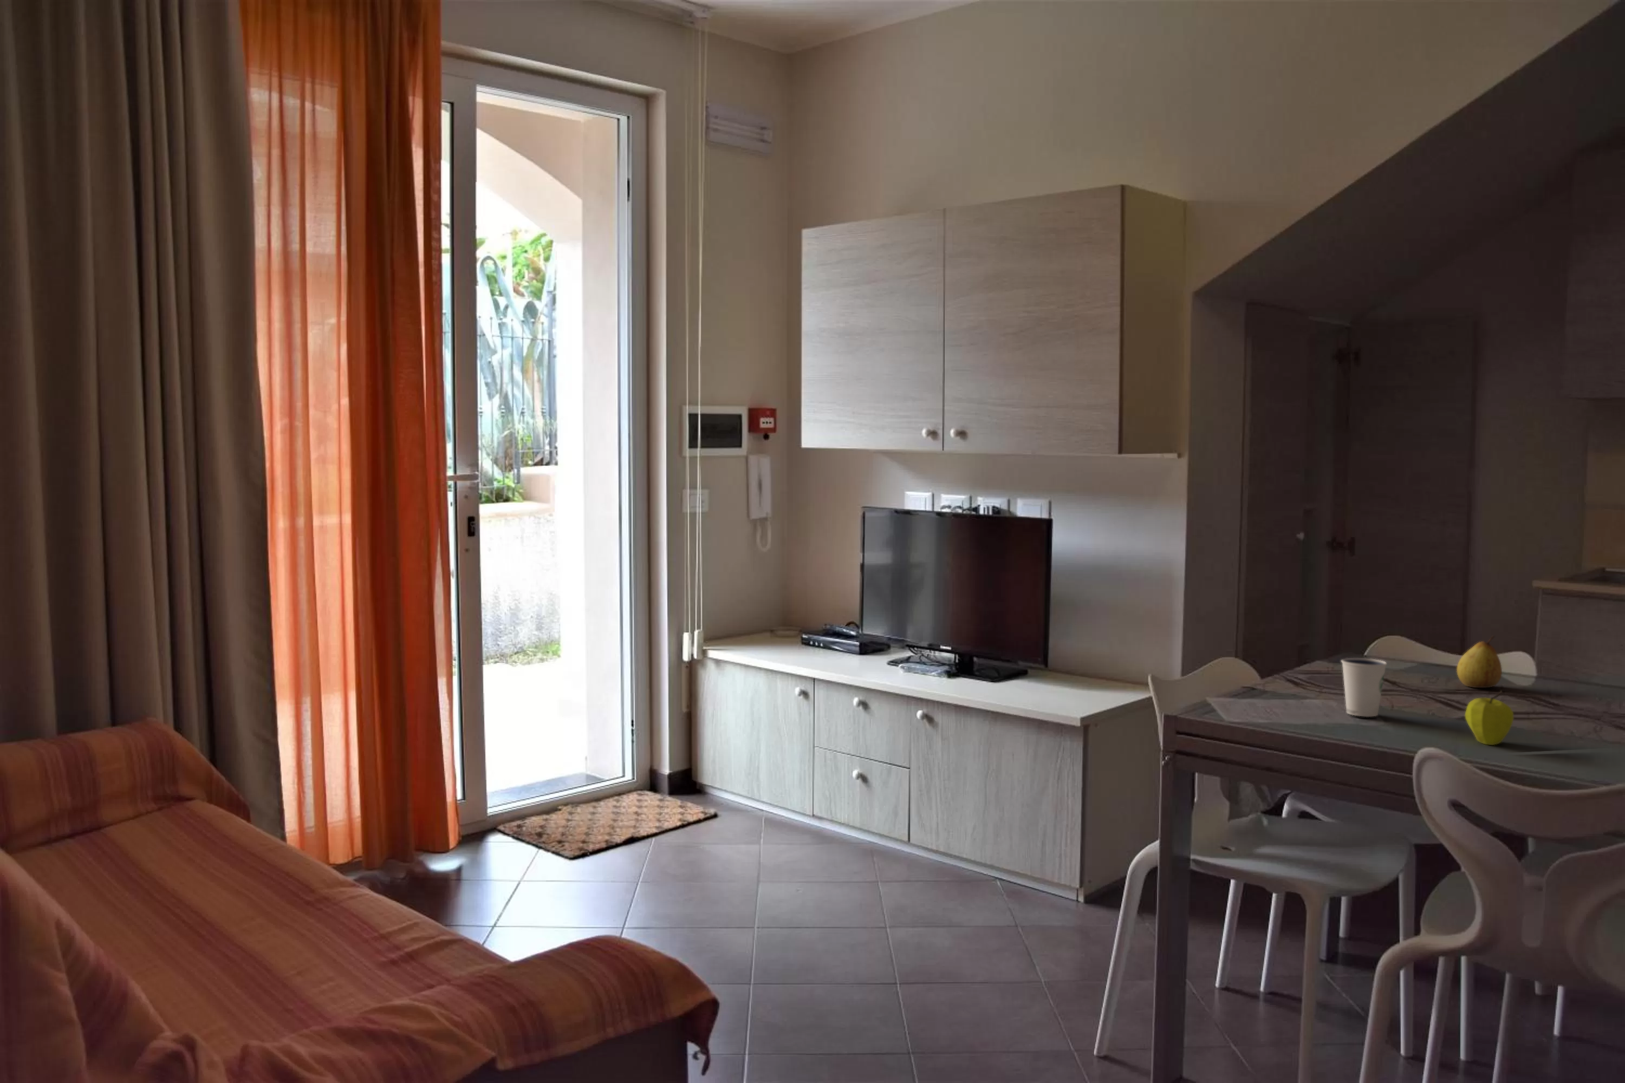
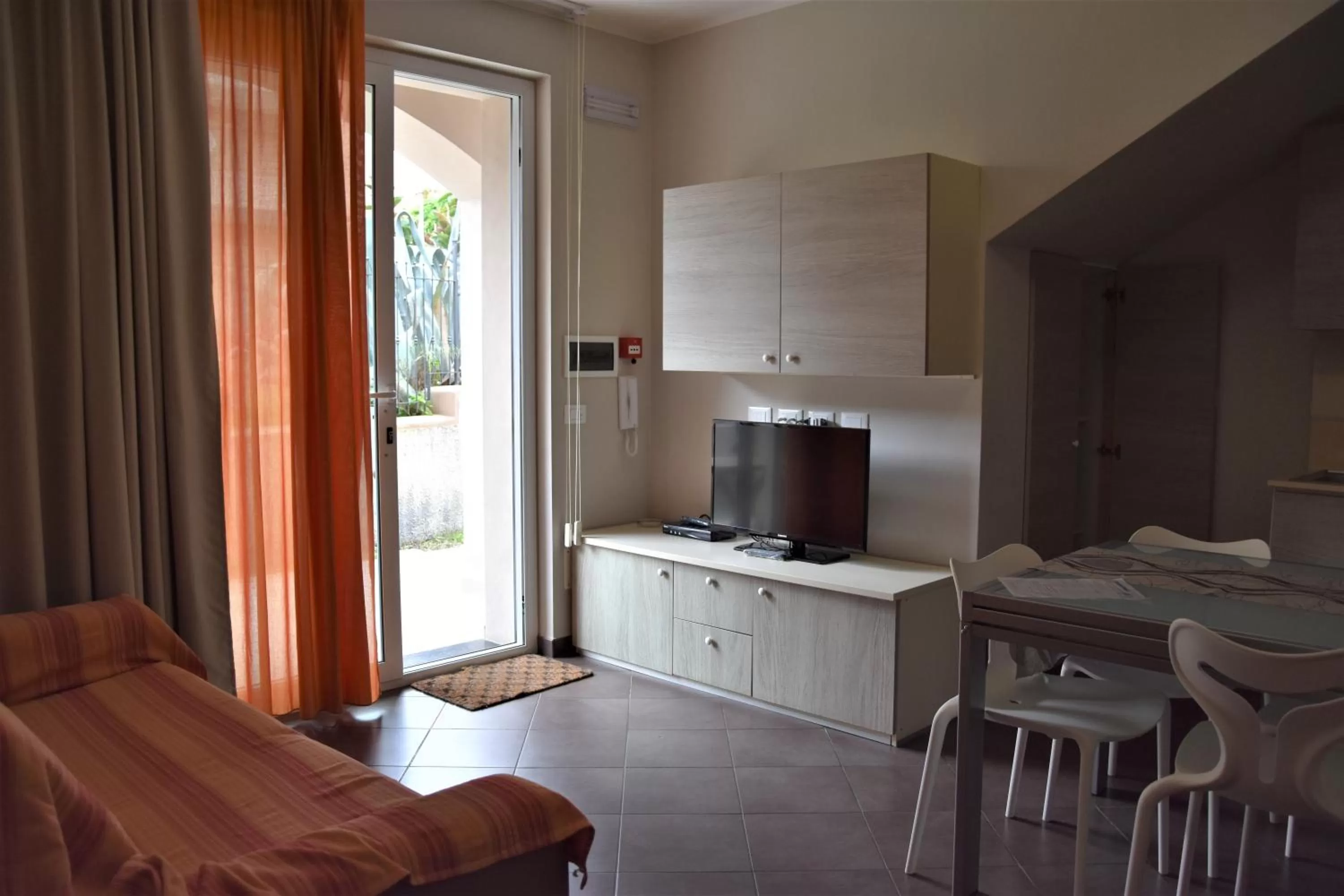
- dixie cup (1363, 688)
- fruit (1488, 716)
- fruit (1479, 660)
